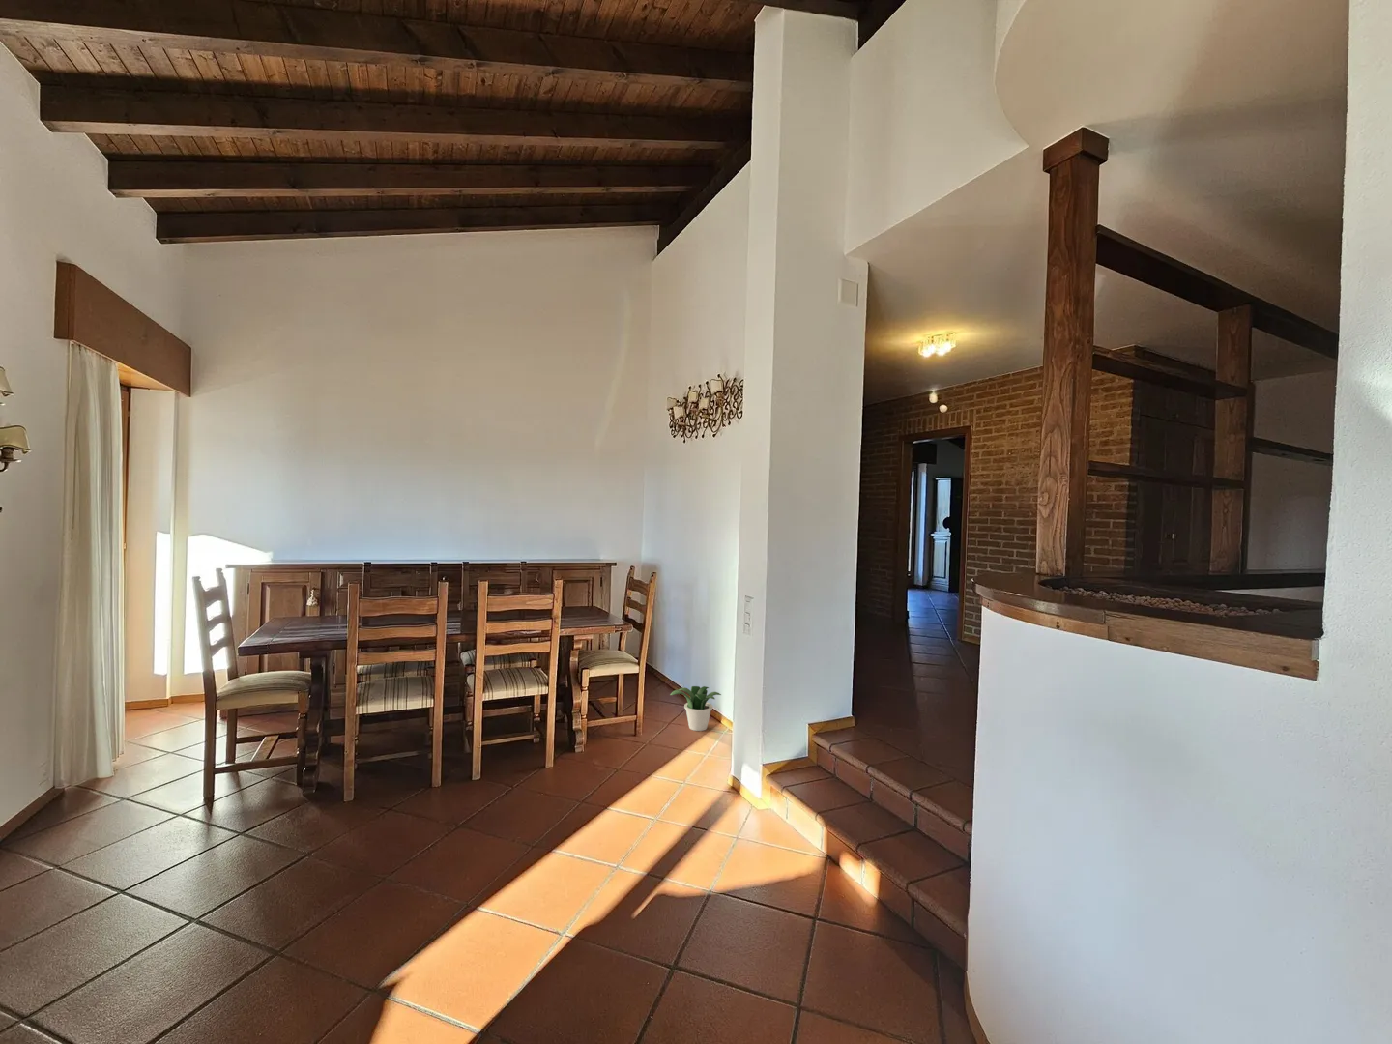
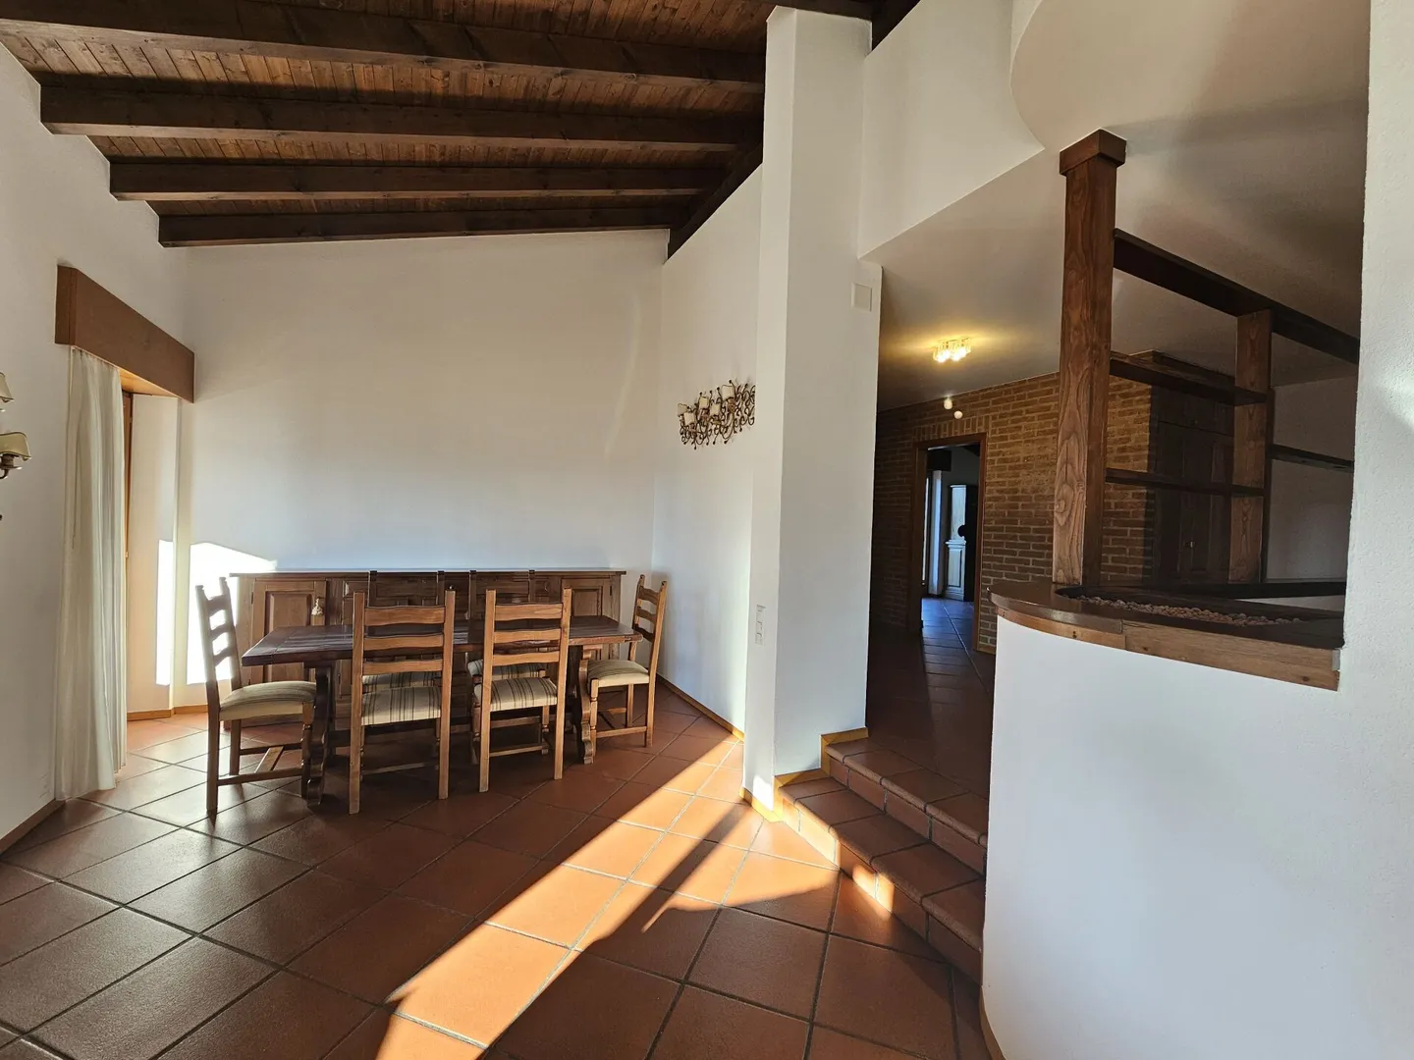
- potted plant (695, 708)
